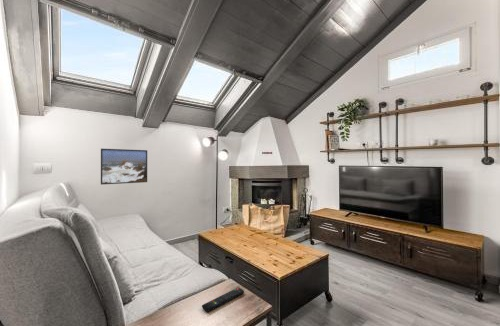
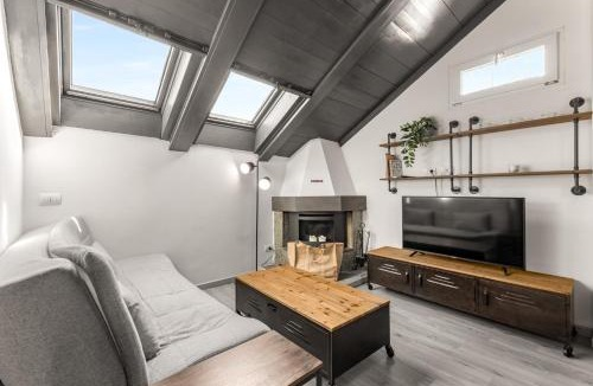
- remote control (224, 298)
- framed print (125, 166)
